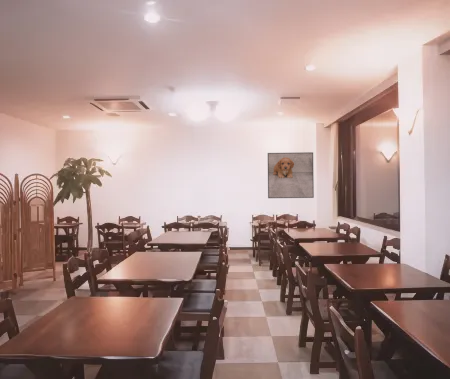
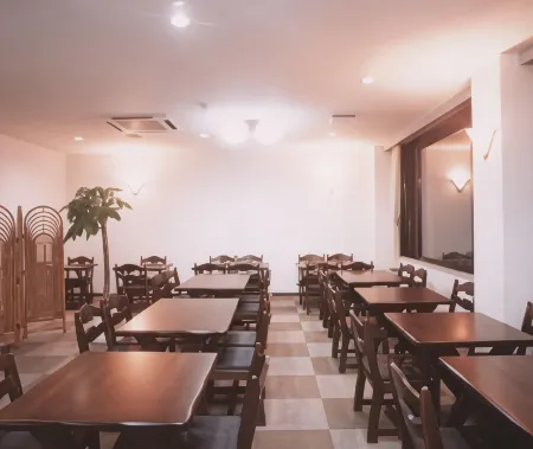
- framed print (290, 175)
